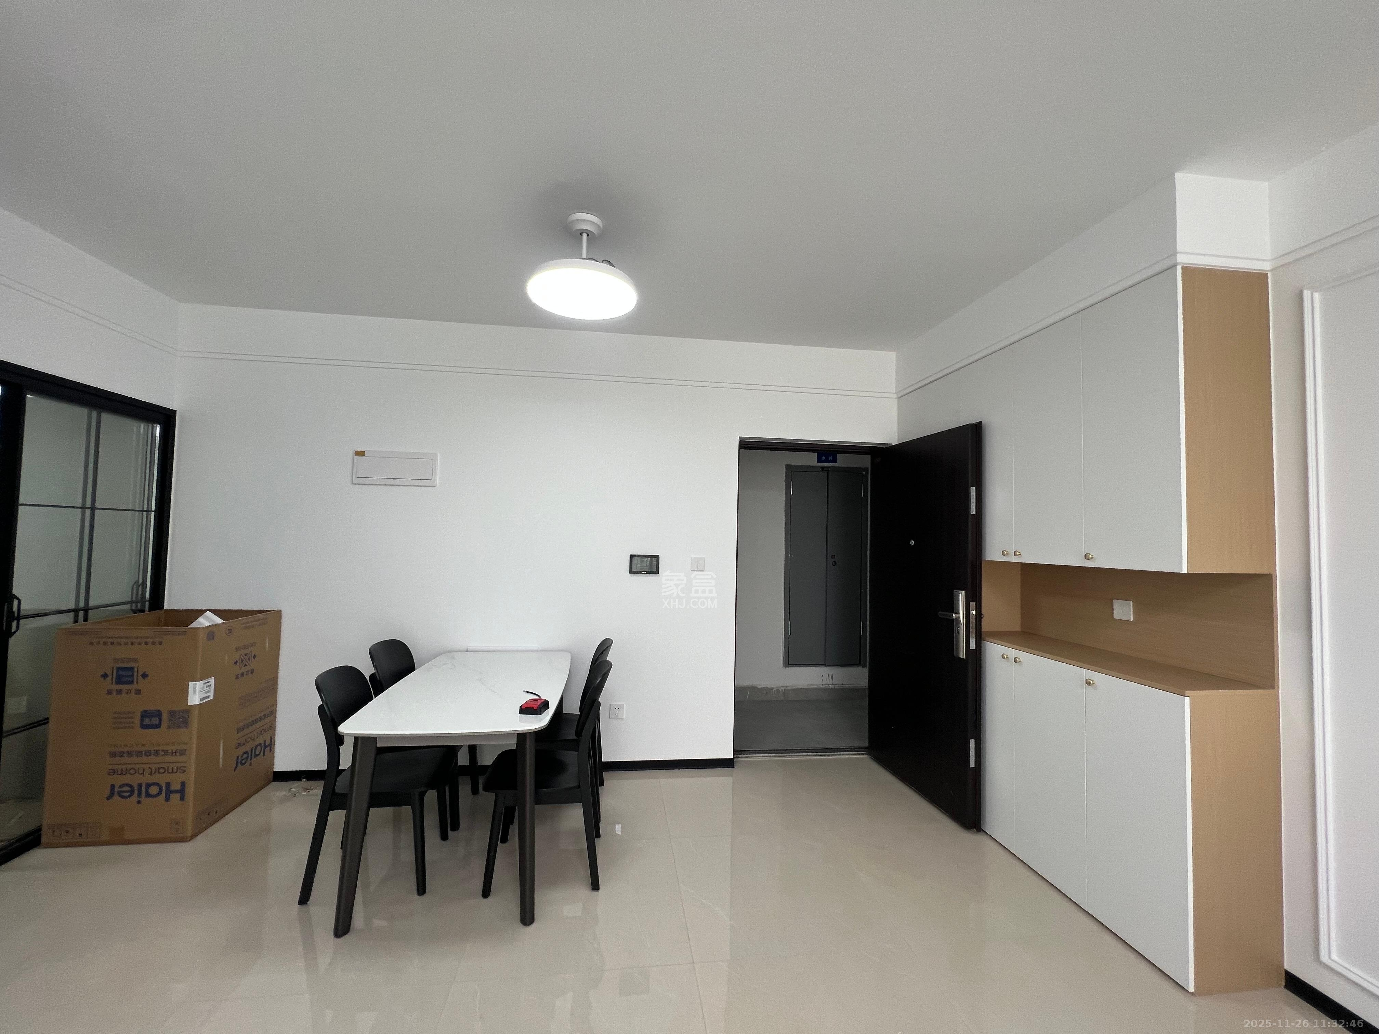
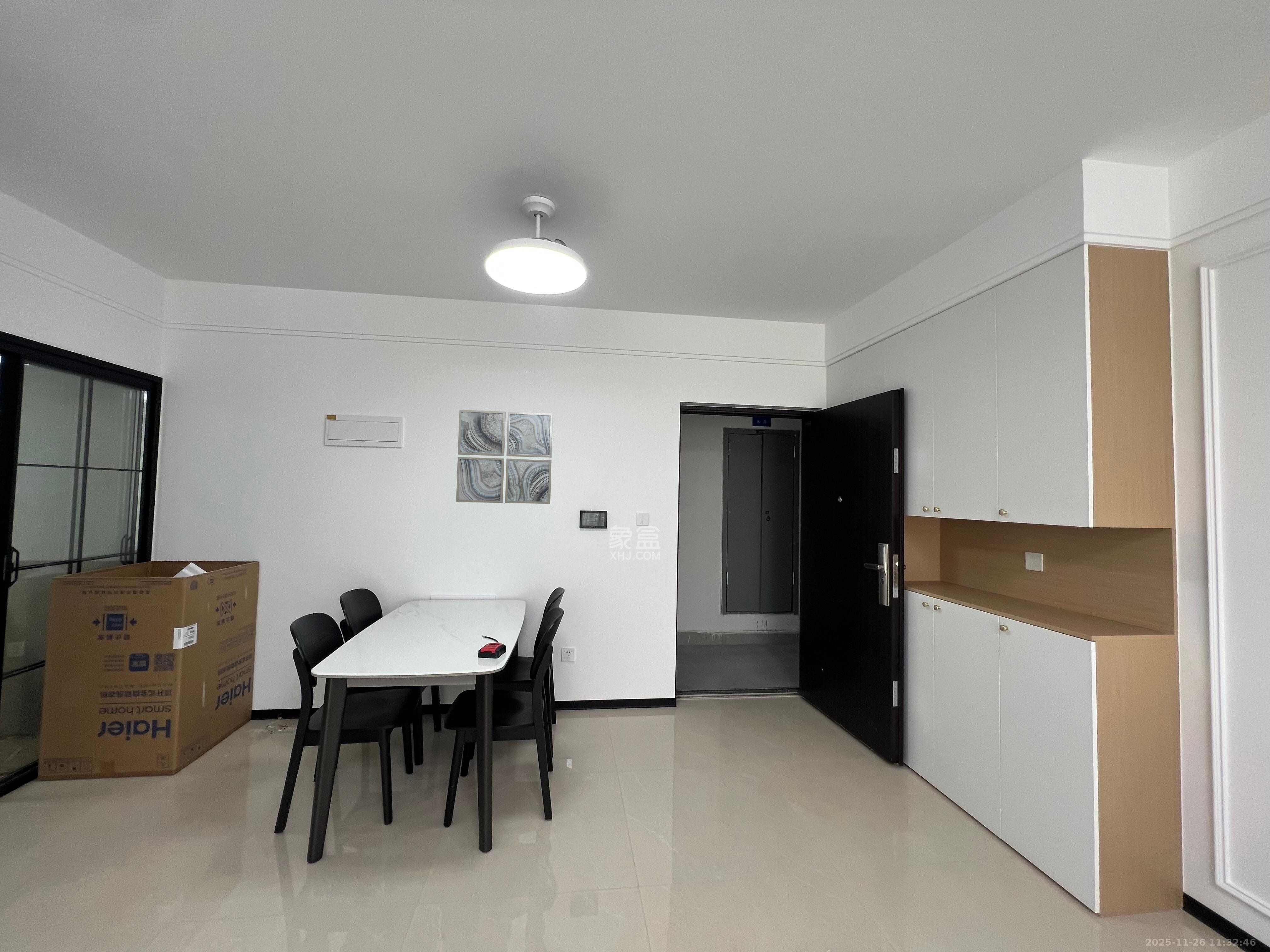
+ wall art (504, 456)
